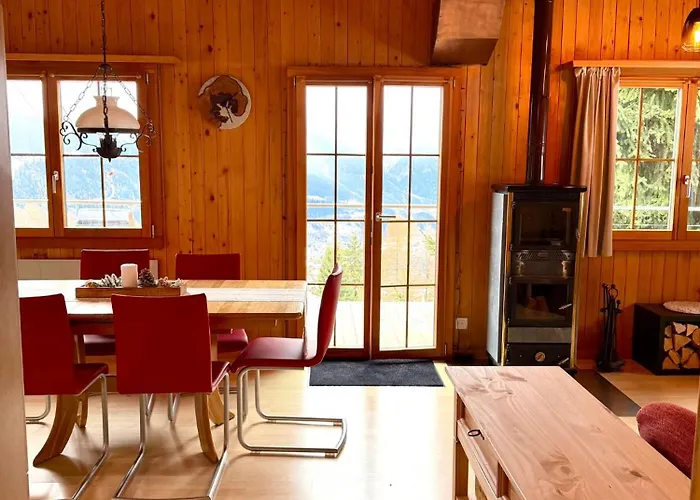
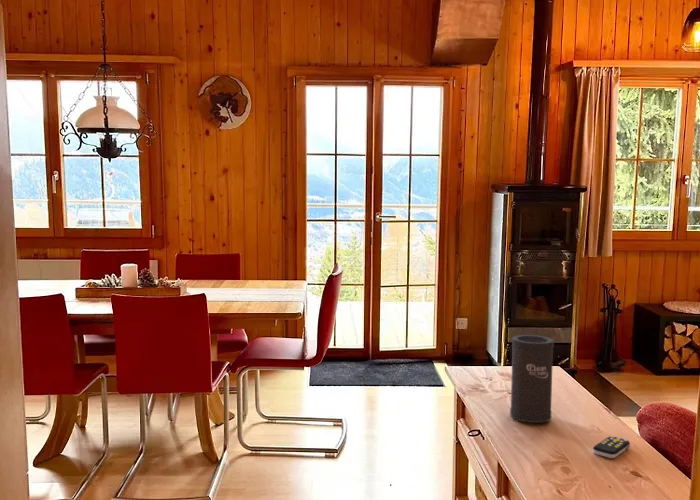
+ remote control (611, 446)
+ speaker (531, 378)
